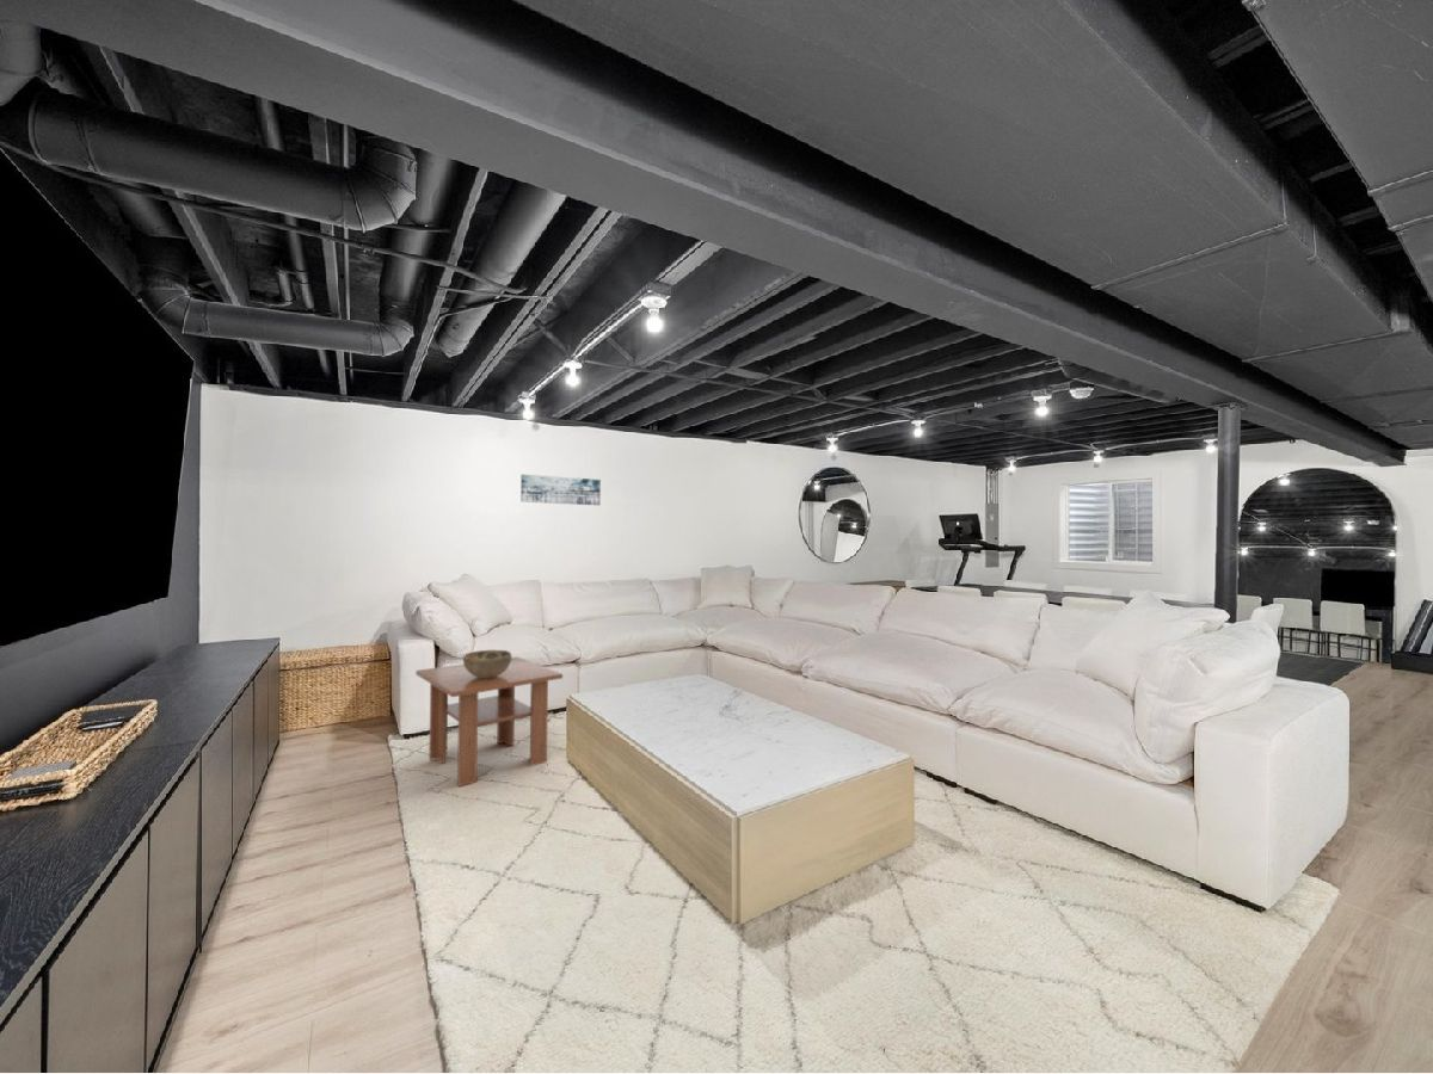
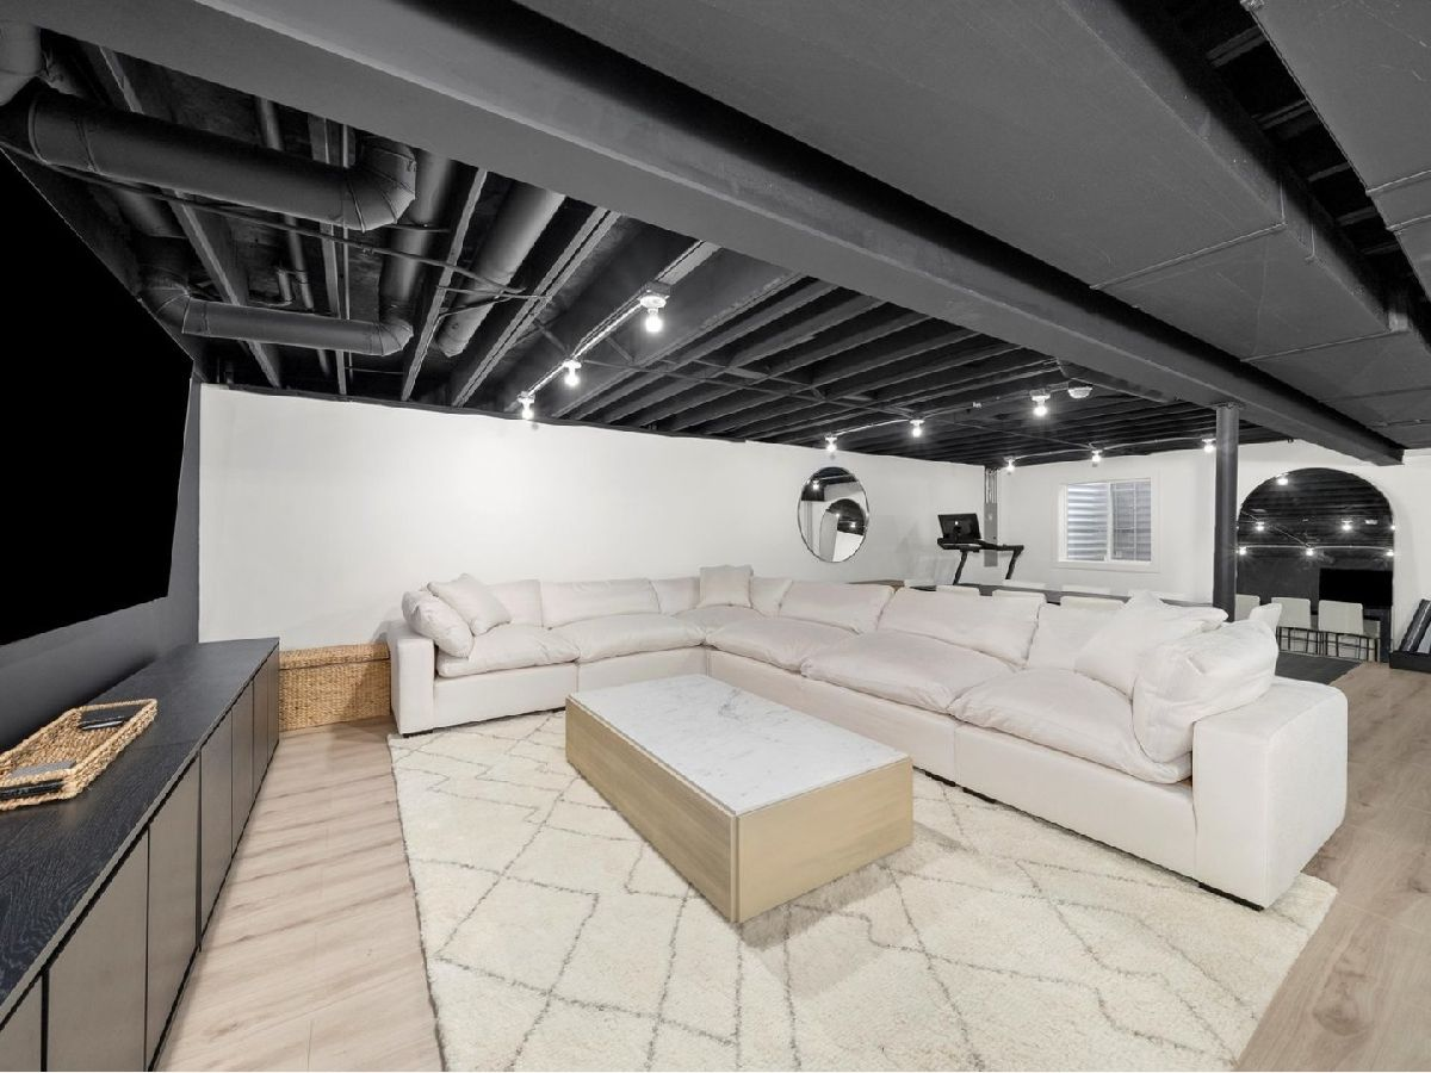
- wall art (561, 489)
- coffee table (488, 716)
- decorative bowl (487, 665)
